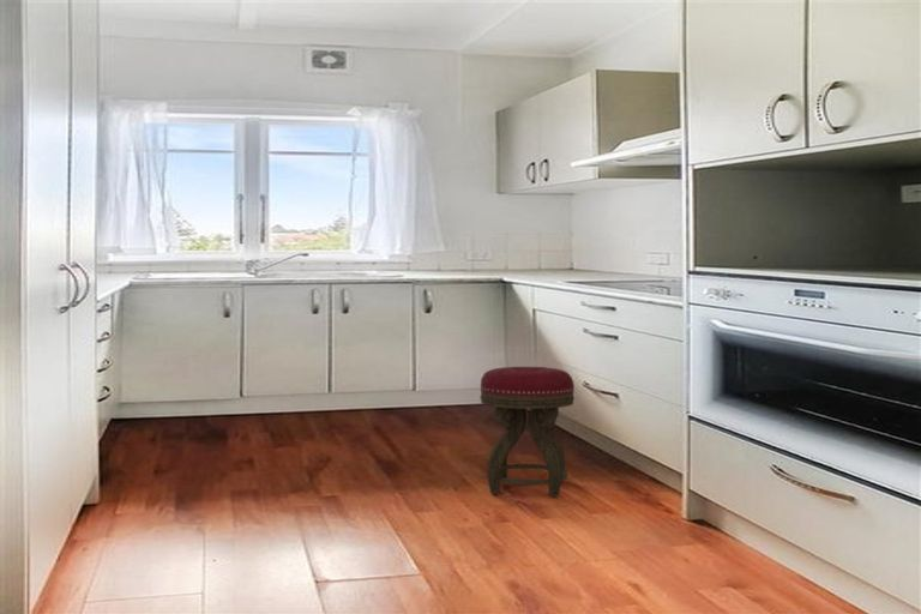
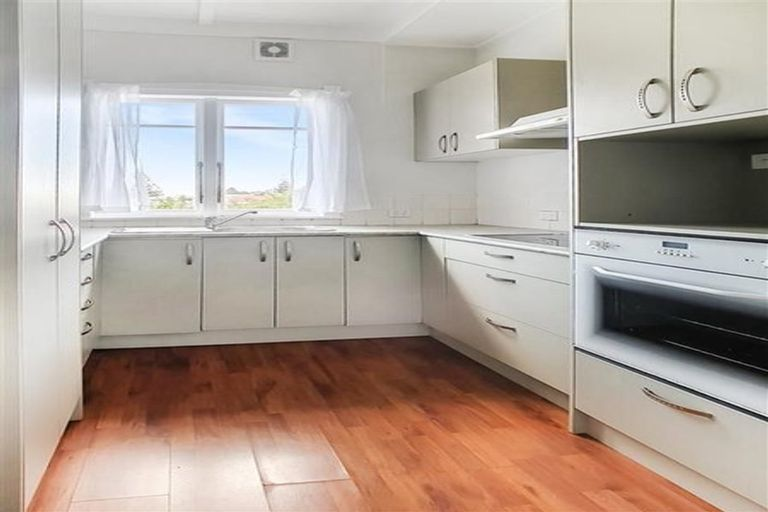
- stool (529, 427)
